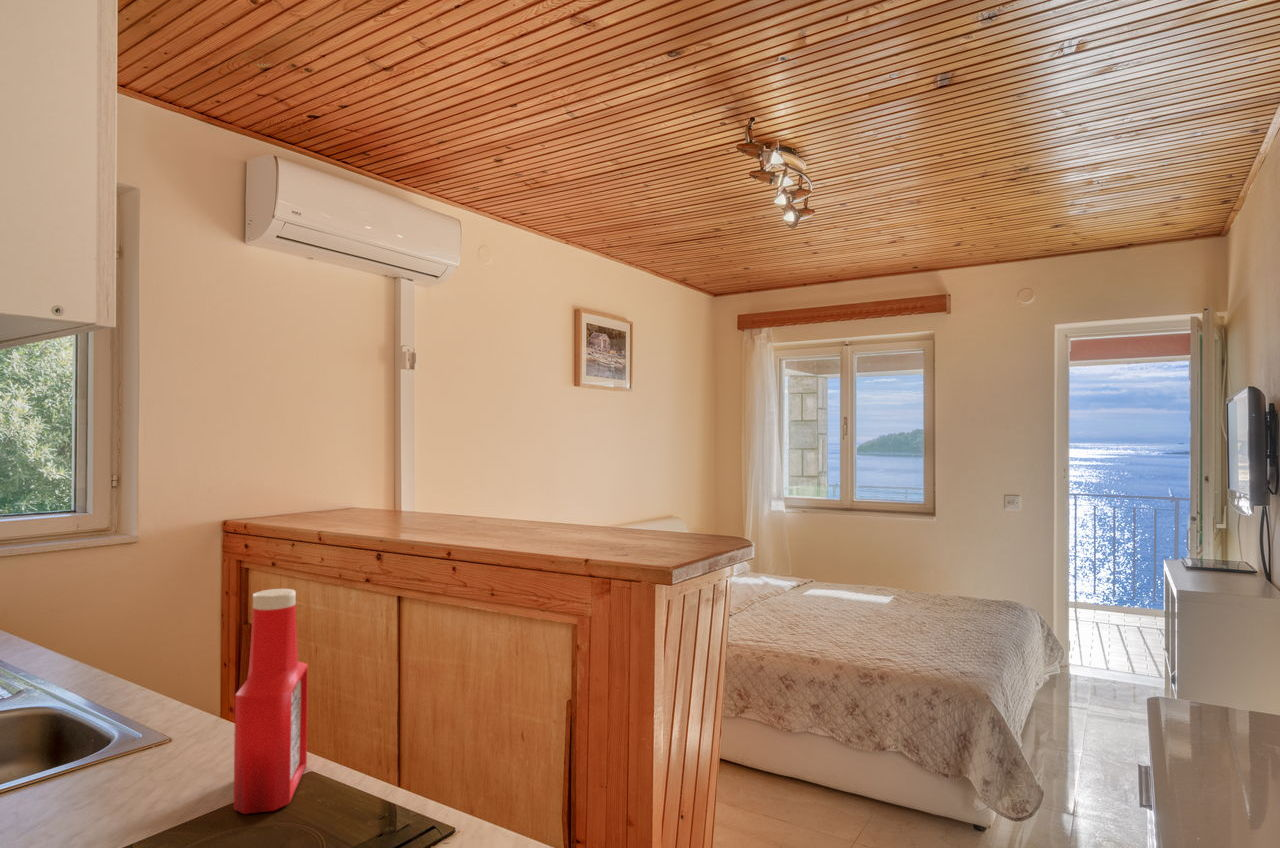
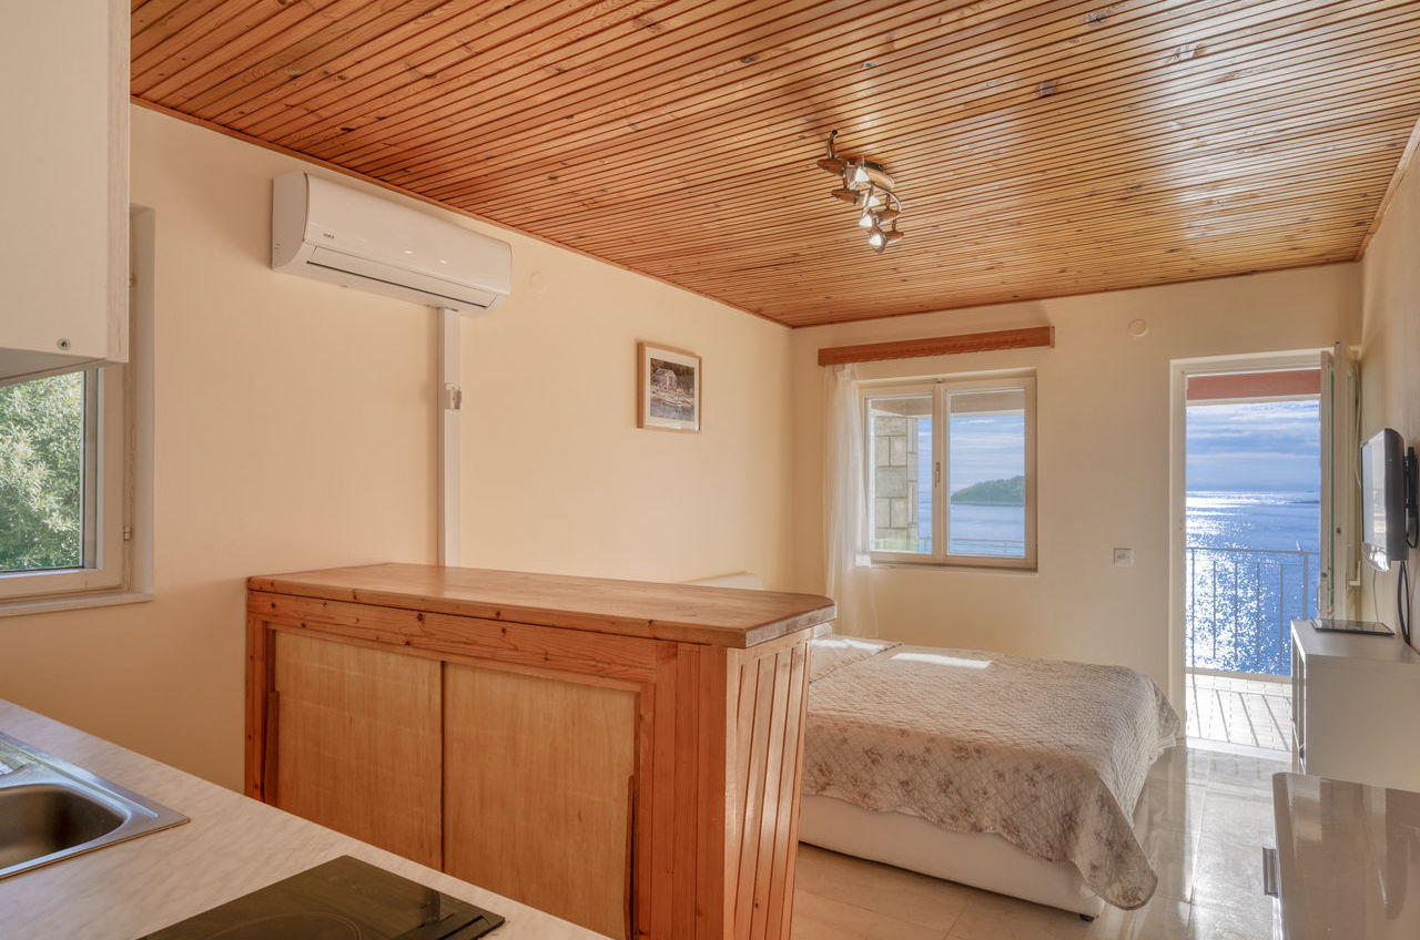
- soap bottle (273, 689)
